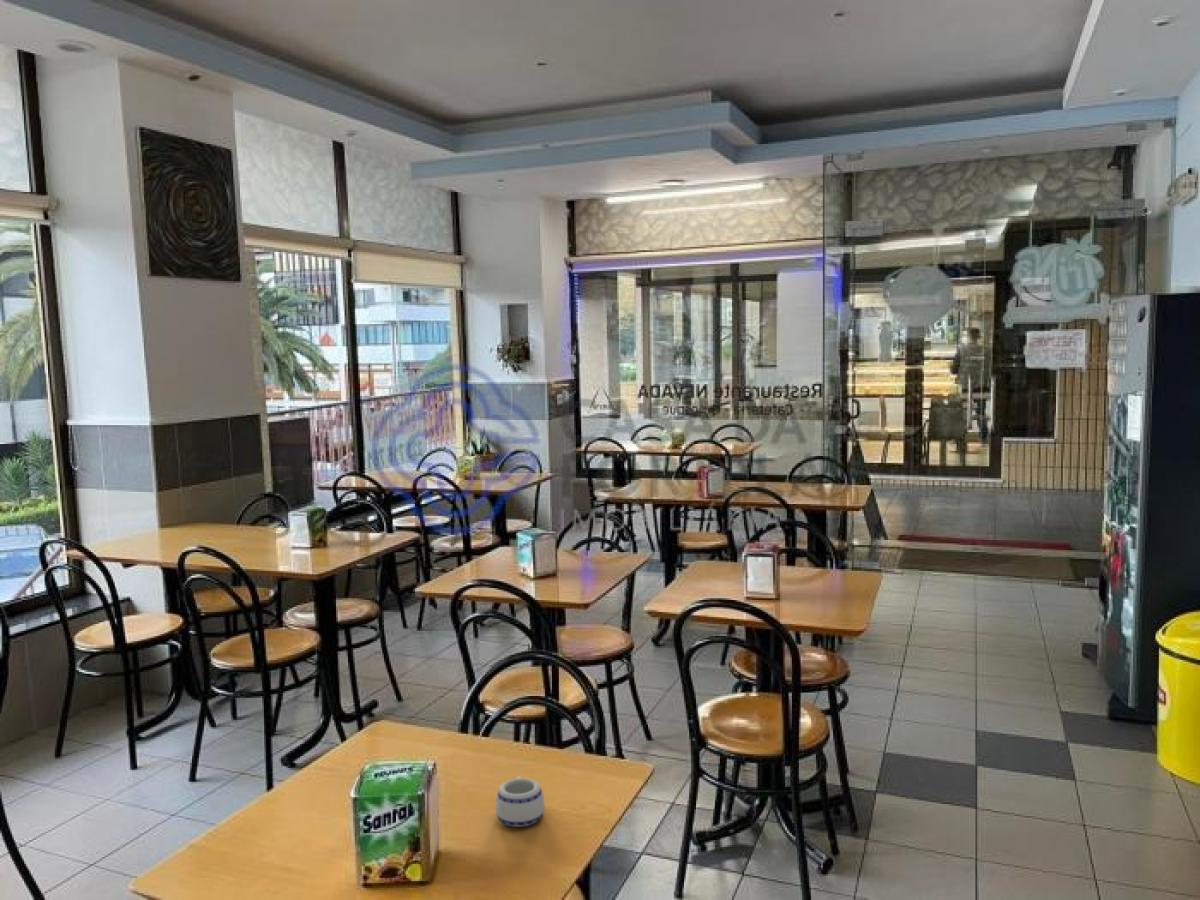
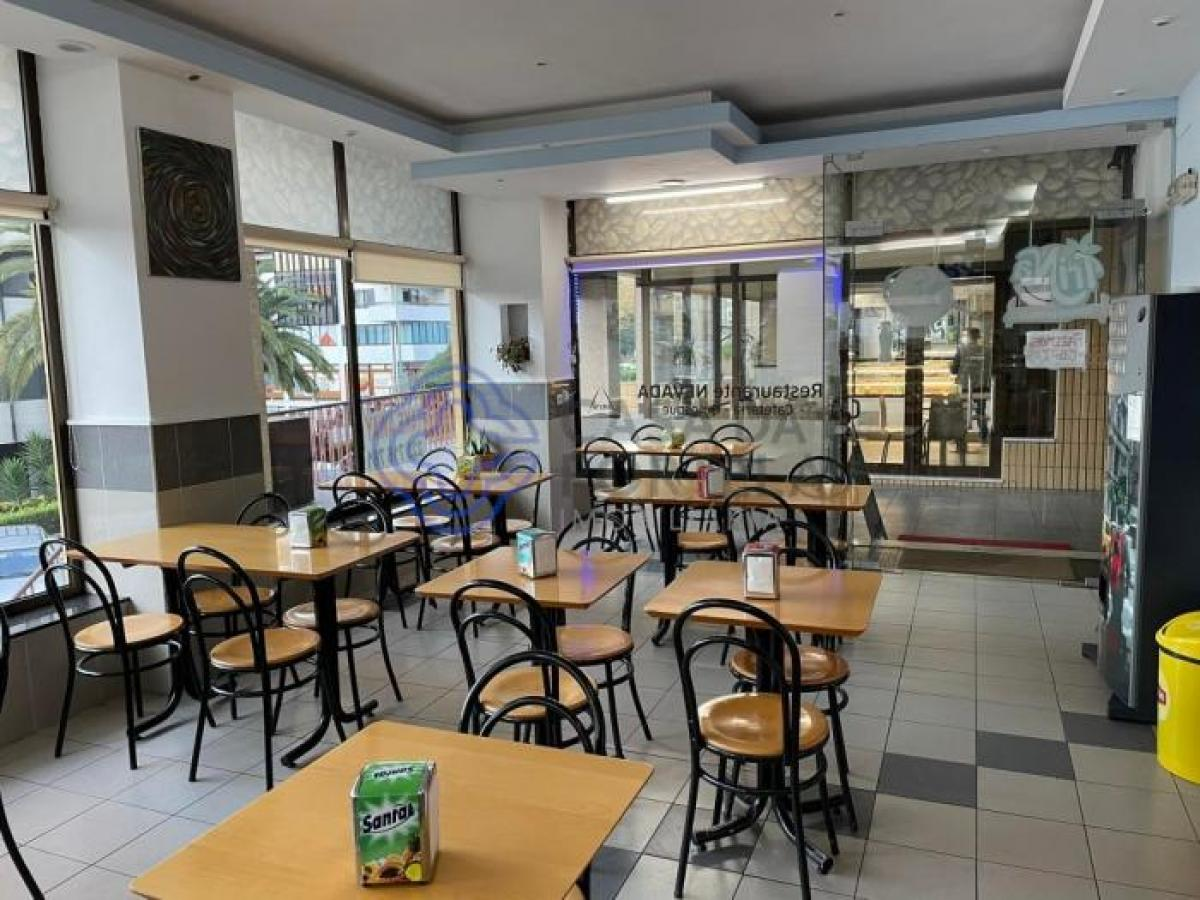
- mug (519, 798)
